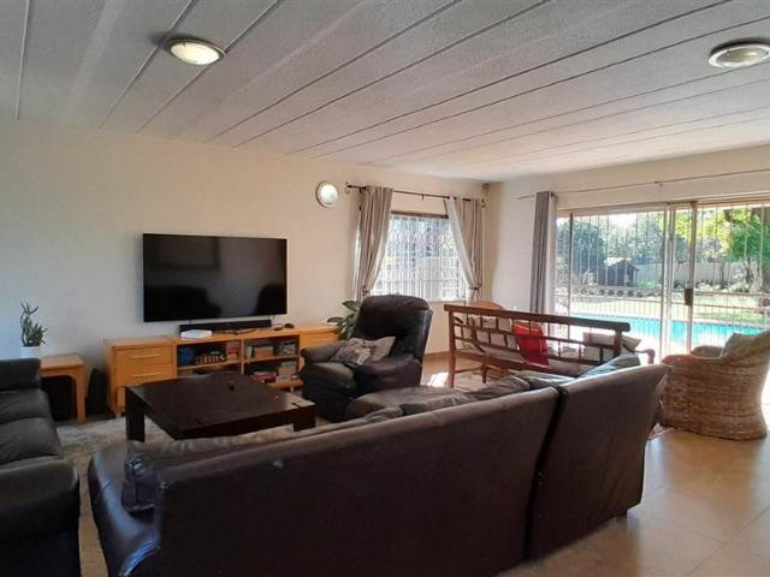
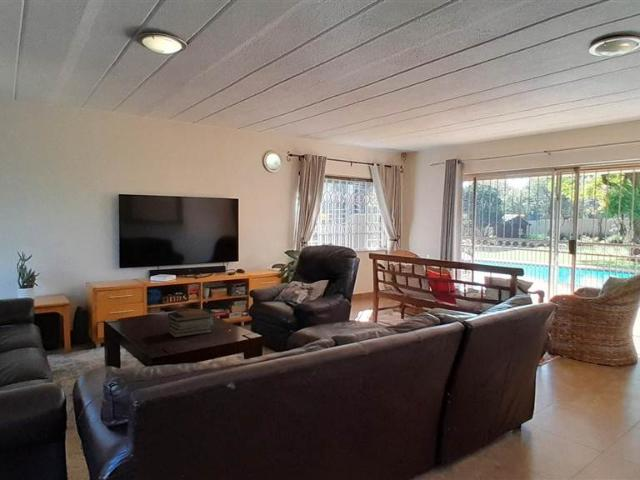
+ book stack (191, 322)
